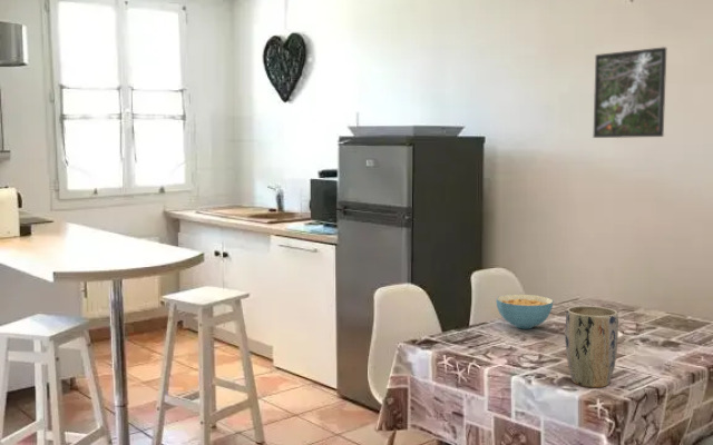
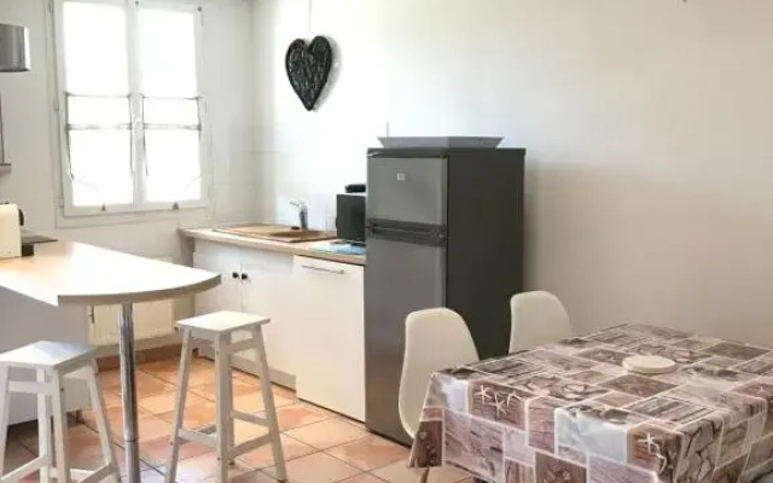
- cereal bowl (524, 313)
- plant pot (590, 346)
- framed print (628, 93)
